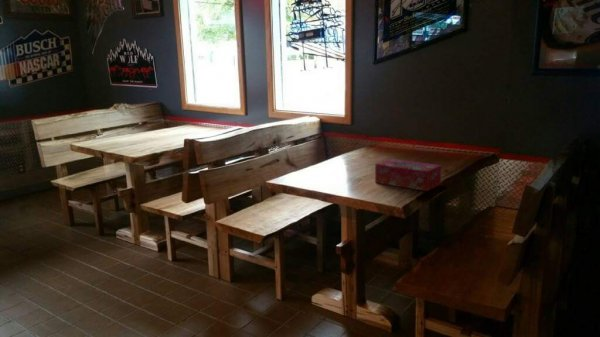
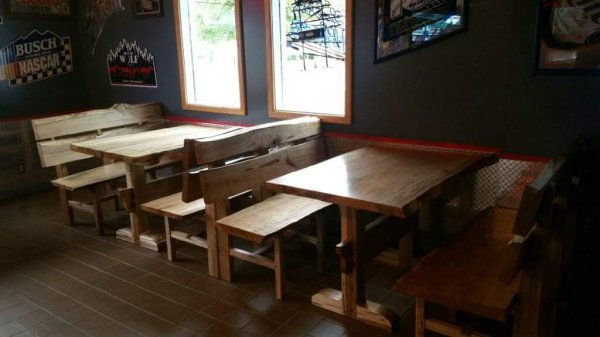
- tissue box (407, 174)
